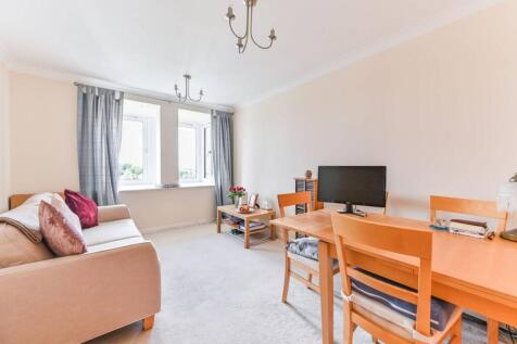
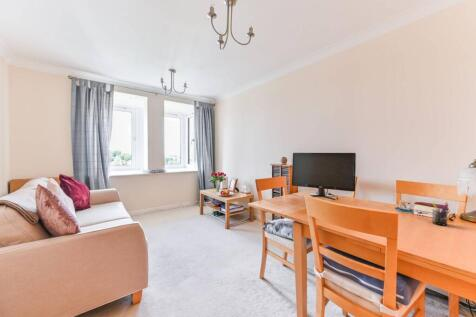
+ pen holder (441, 212)
